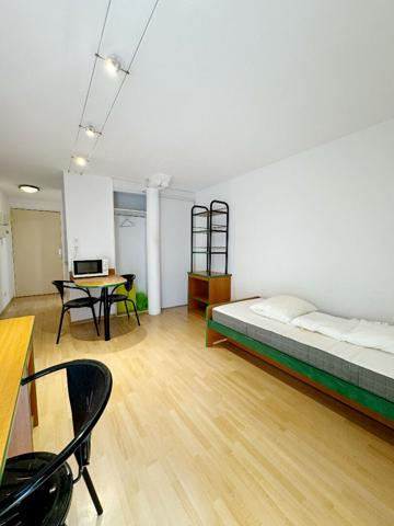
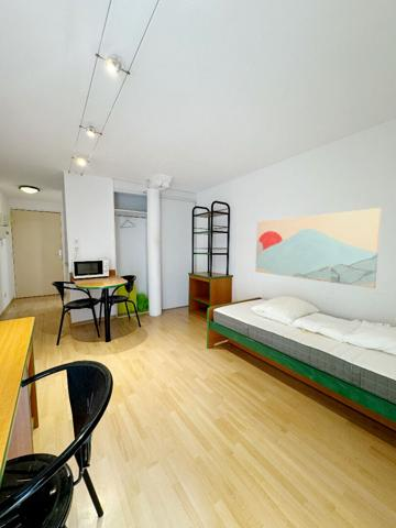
+ wall art (302, 248)
